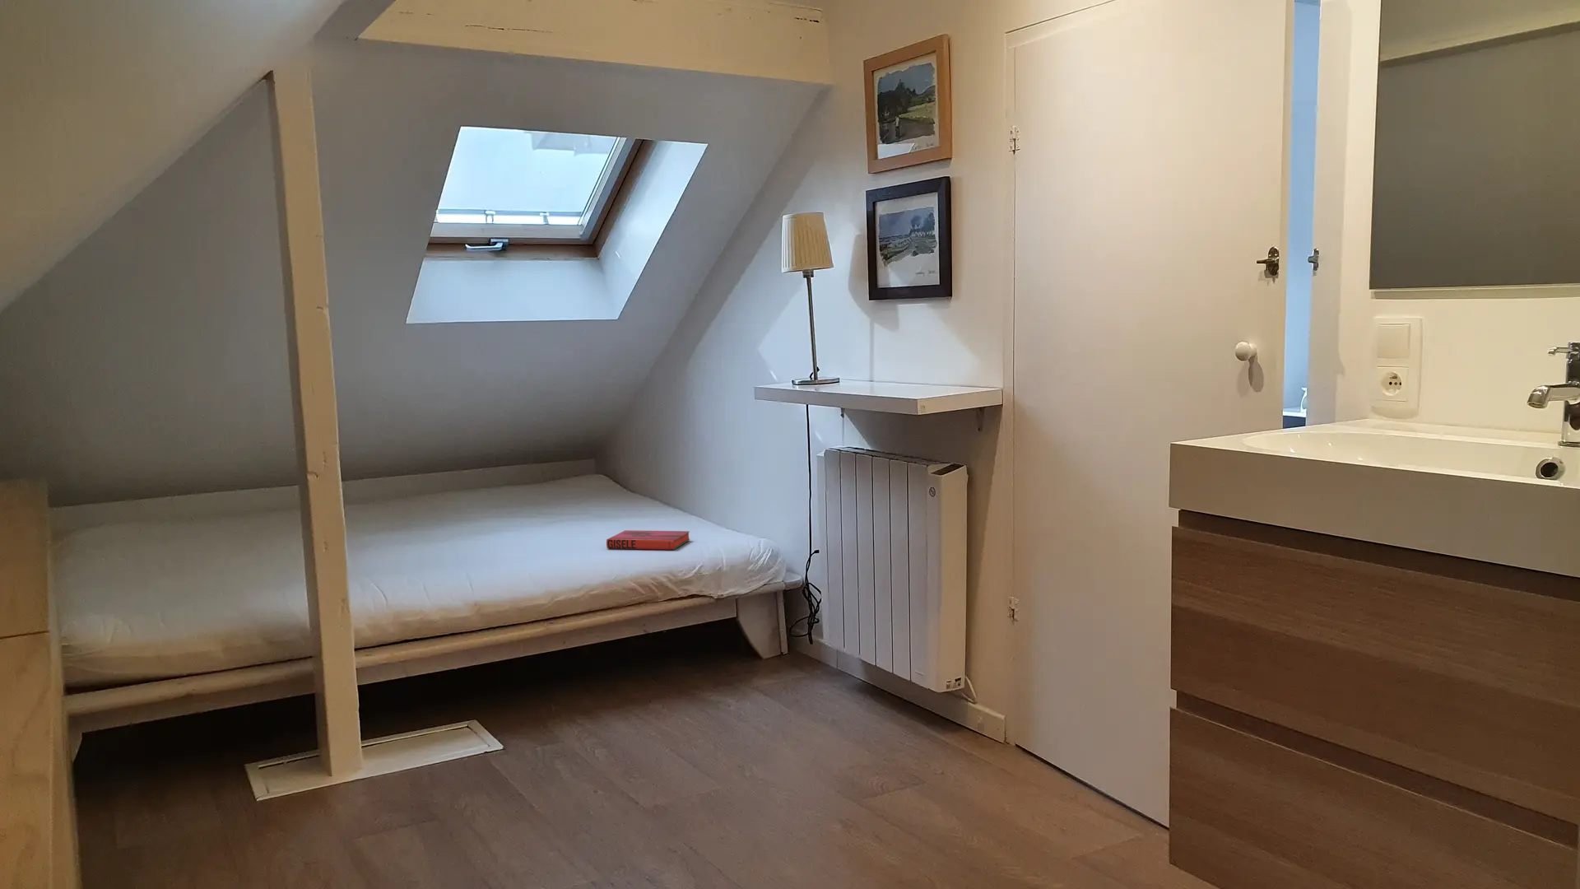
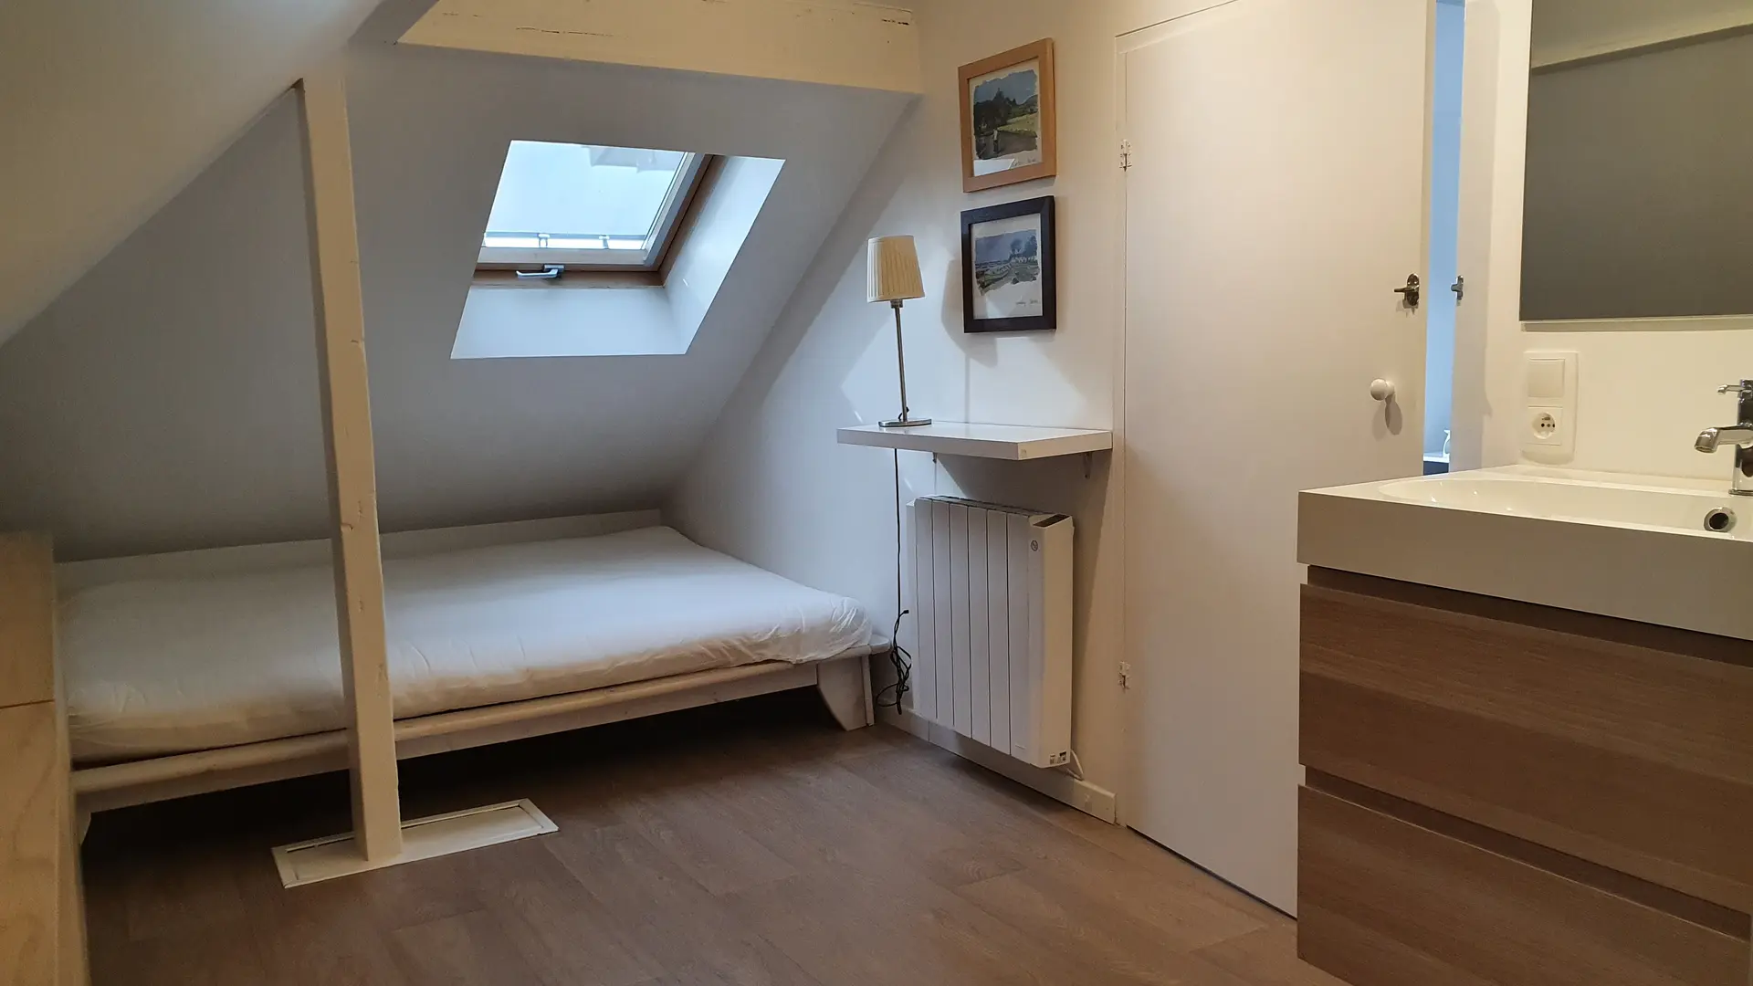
- hardback book (649, 539)
